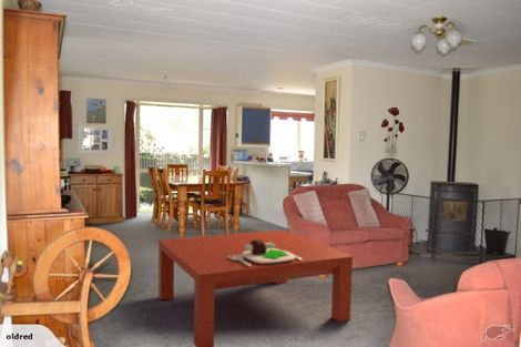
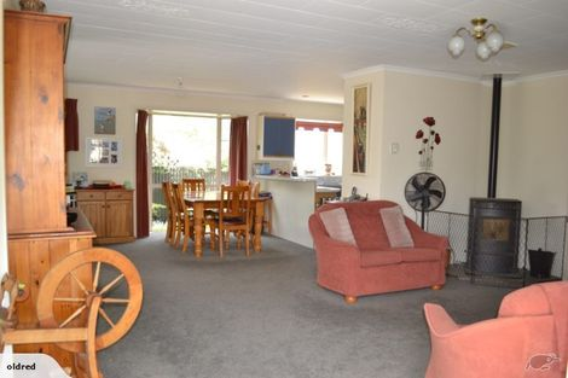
- coffee table (249, 269)
